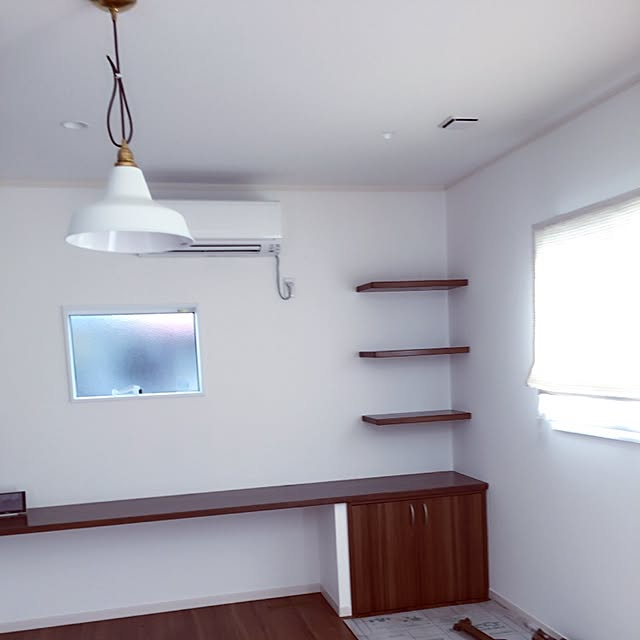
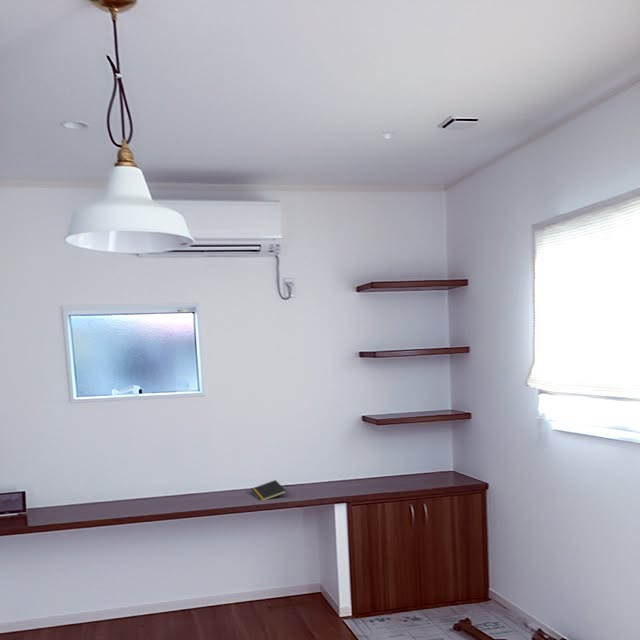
+ notepad (268, 490)
